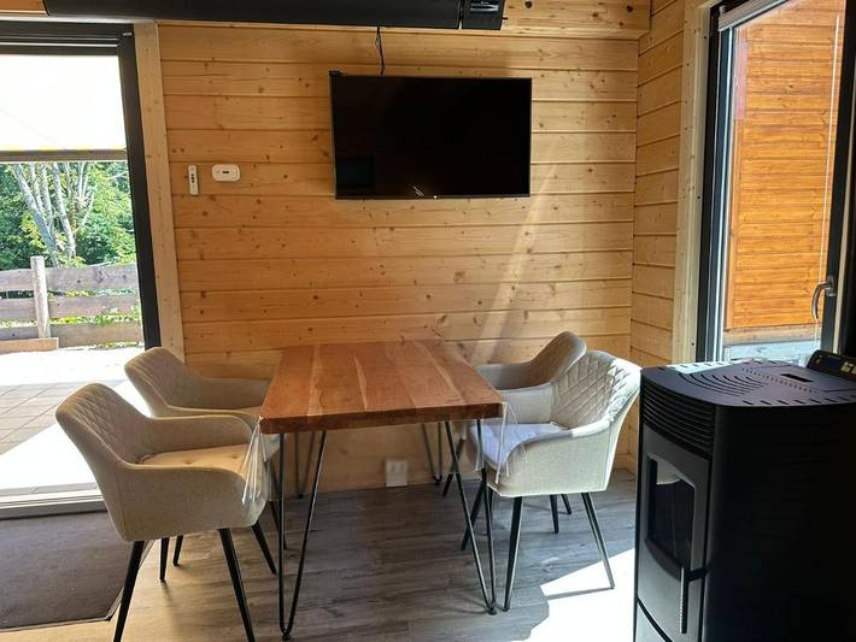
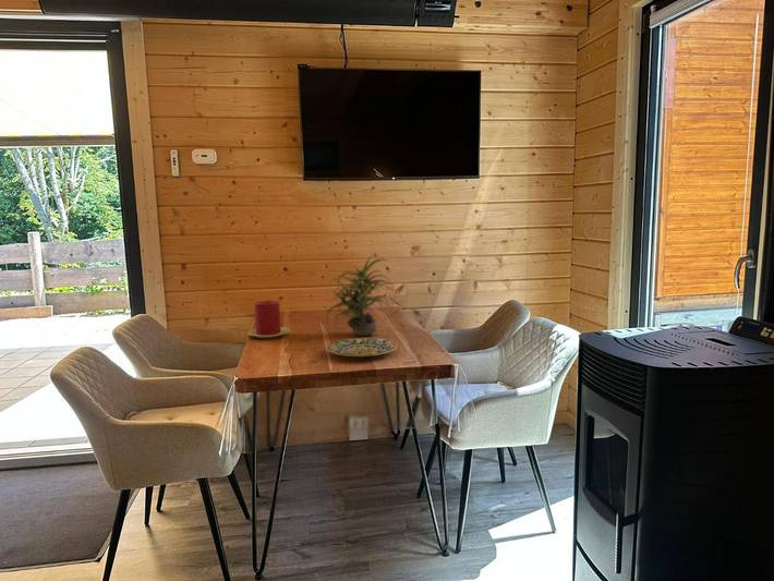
+ plate (362, 349)
+ potted plant (363, 296)
+ candle (267, 318)
